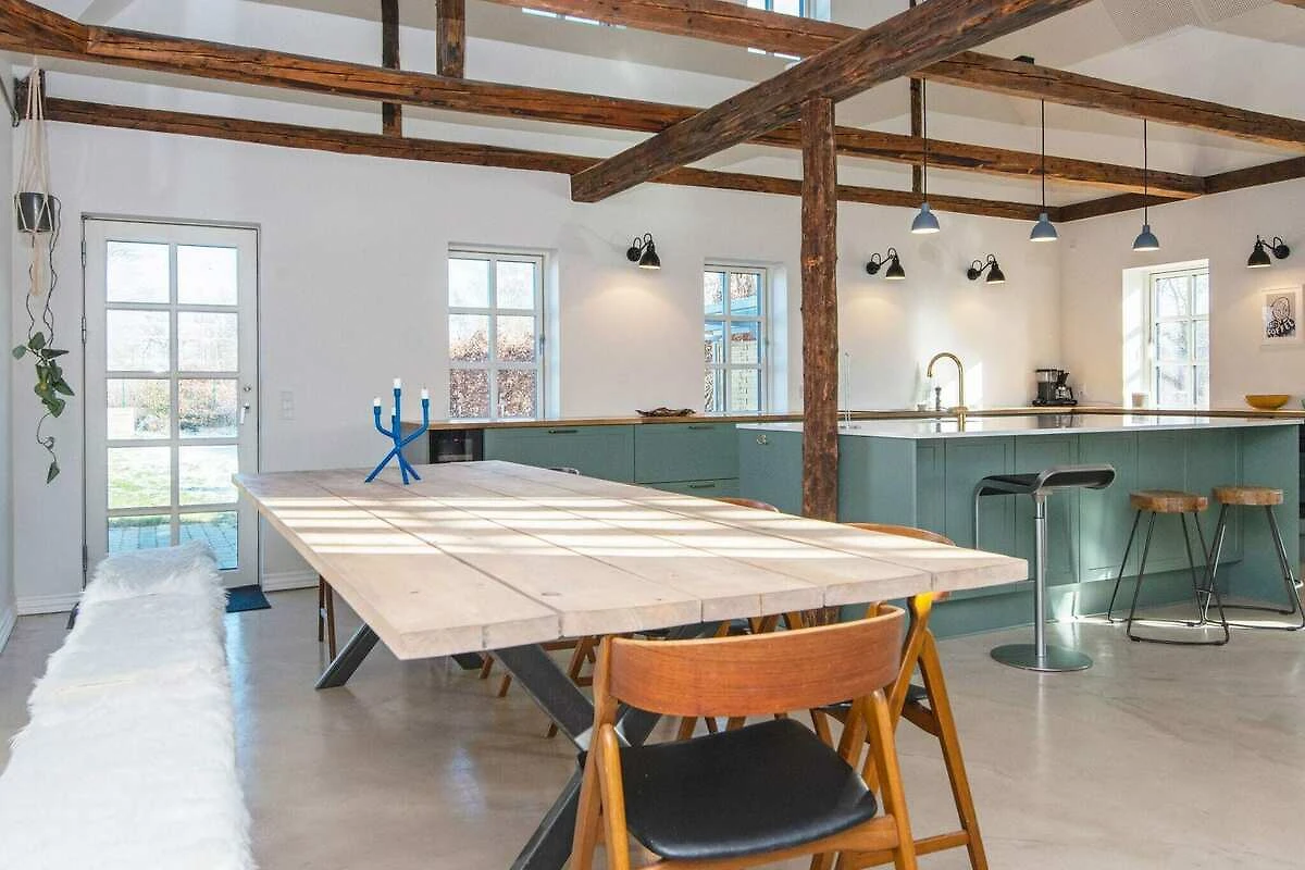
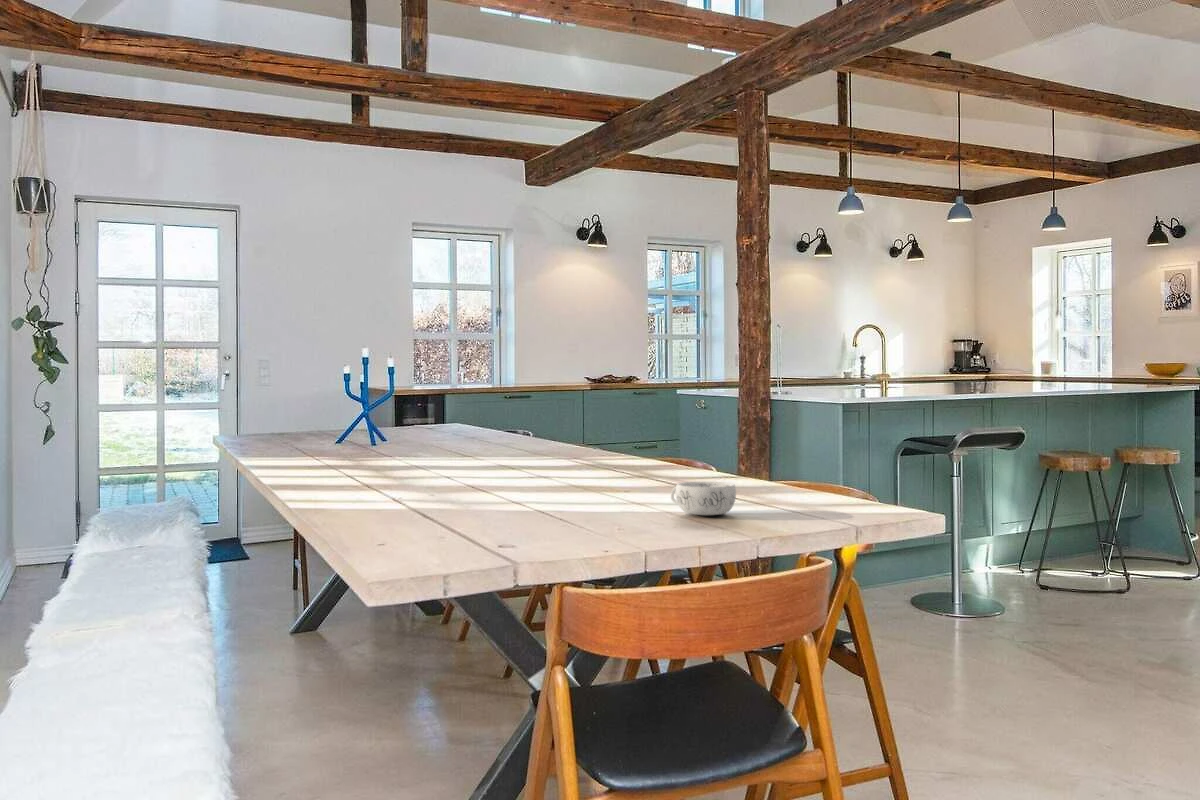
+ decorative bowl (701, 498)
